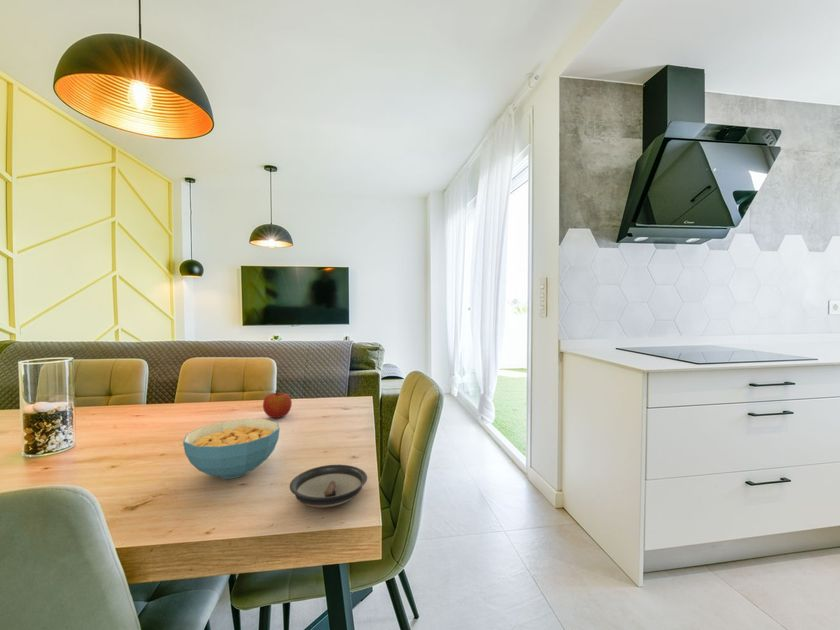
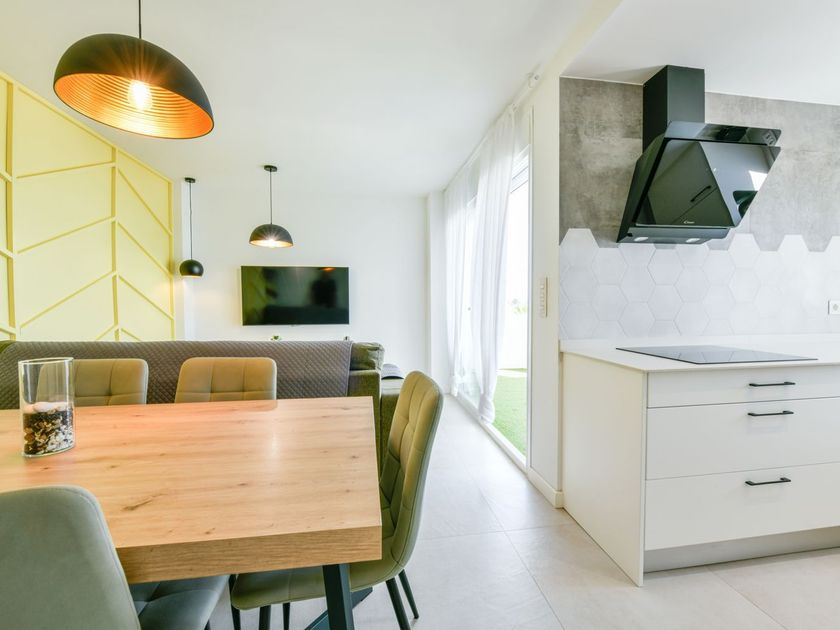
- cereal bowl (234, 452)
- fruit (277, 402)
- saucer (329, 488)
